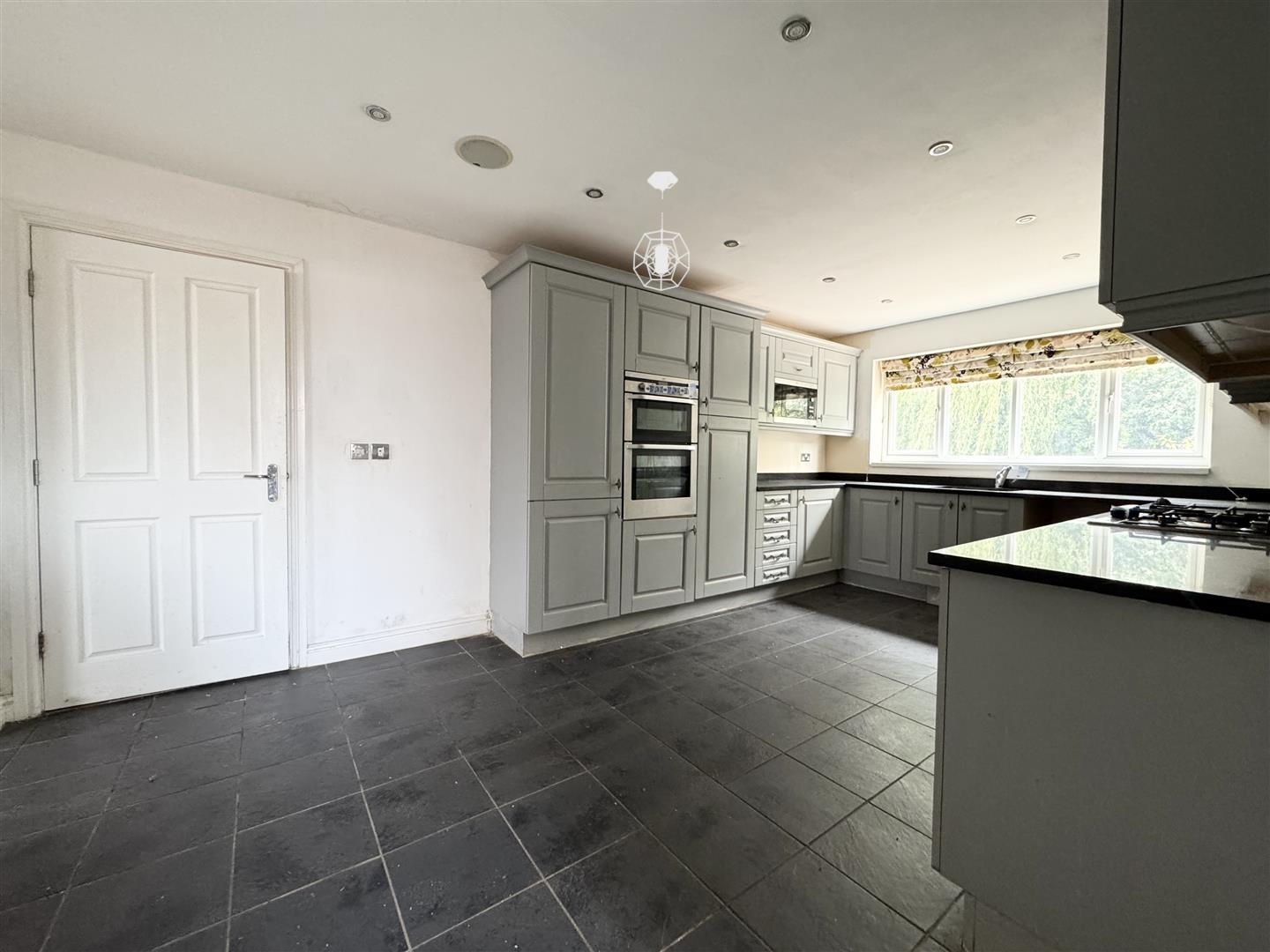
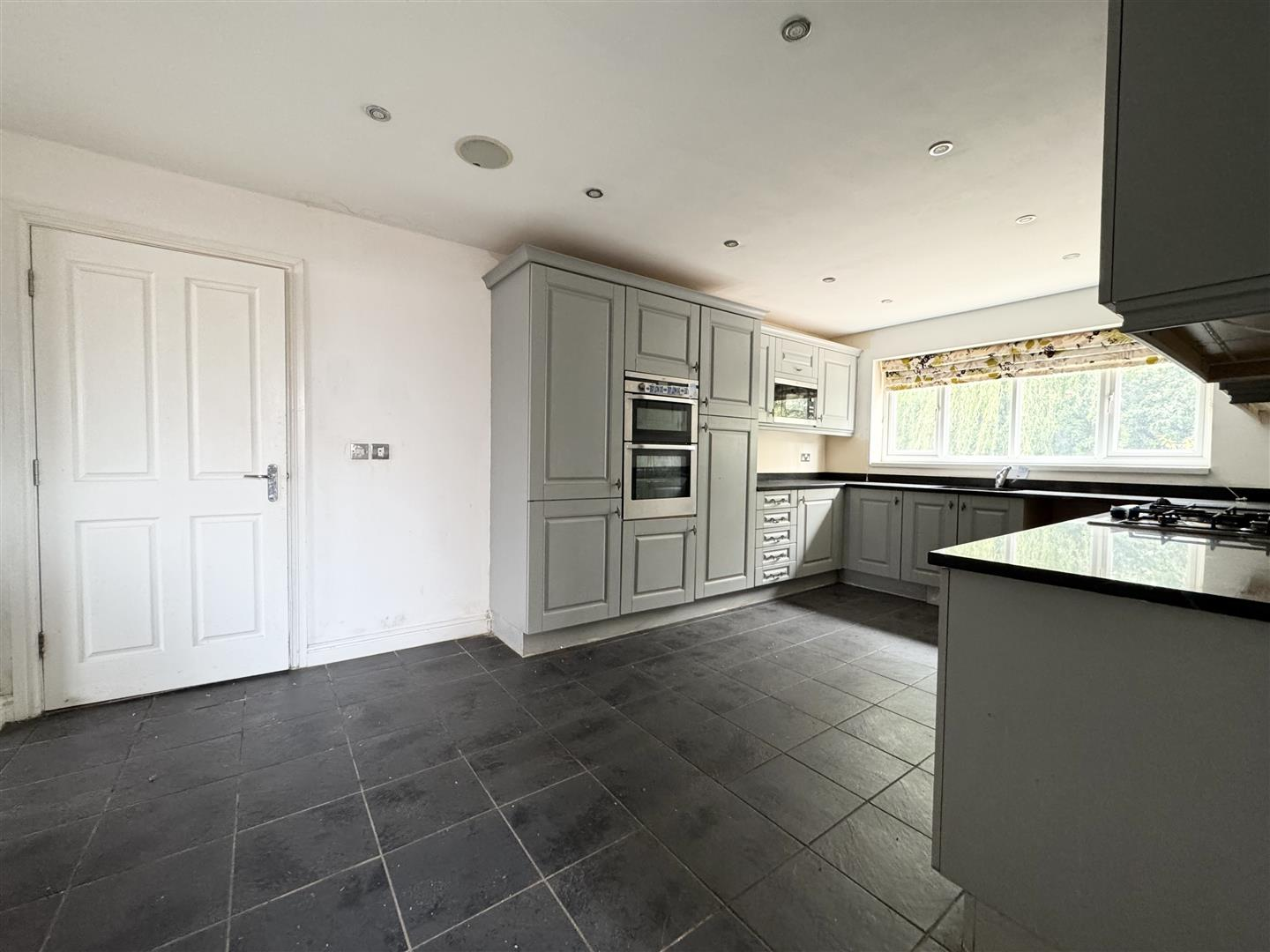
- pendant light (661, 234)
